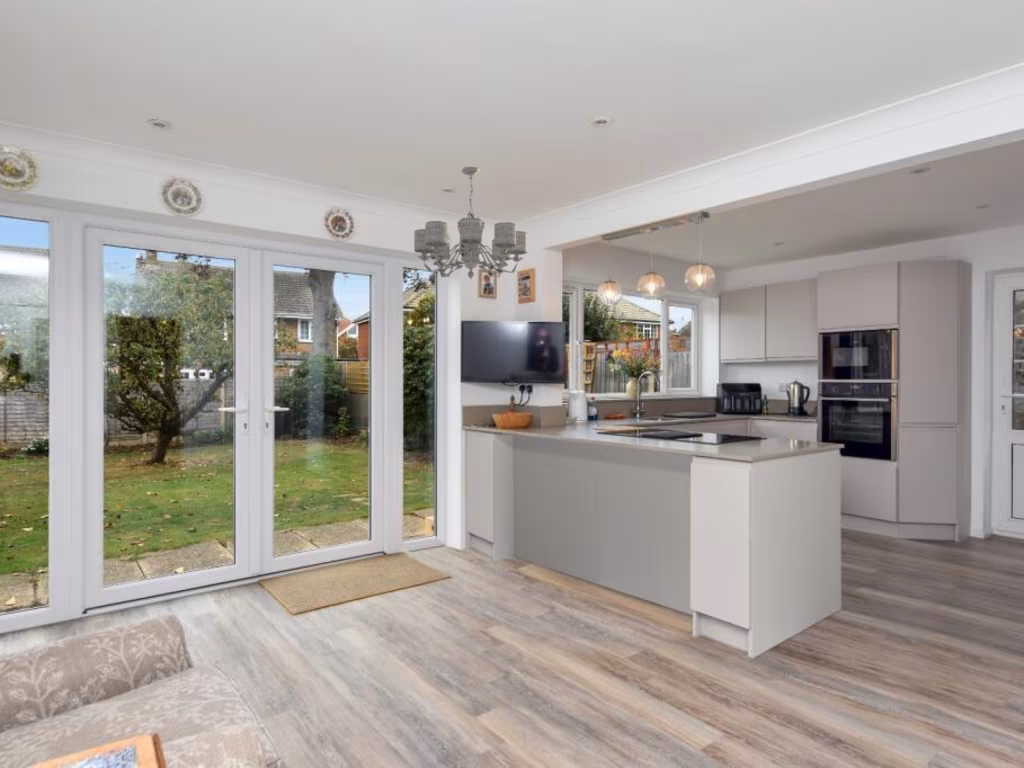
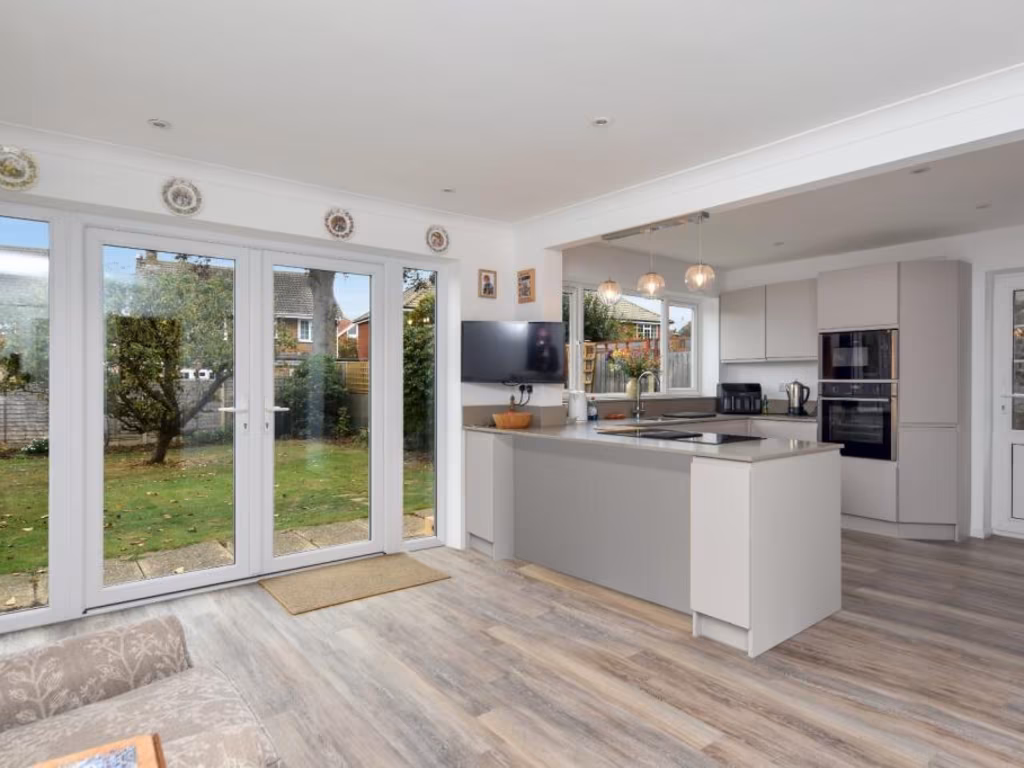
- chandelier (471, 224)
